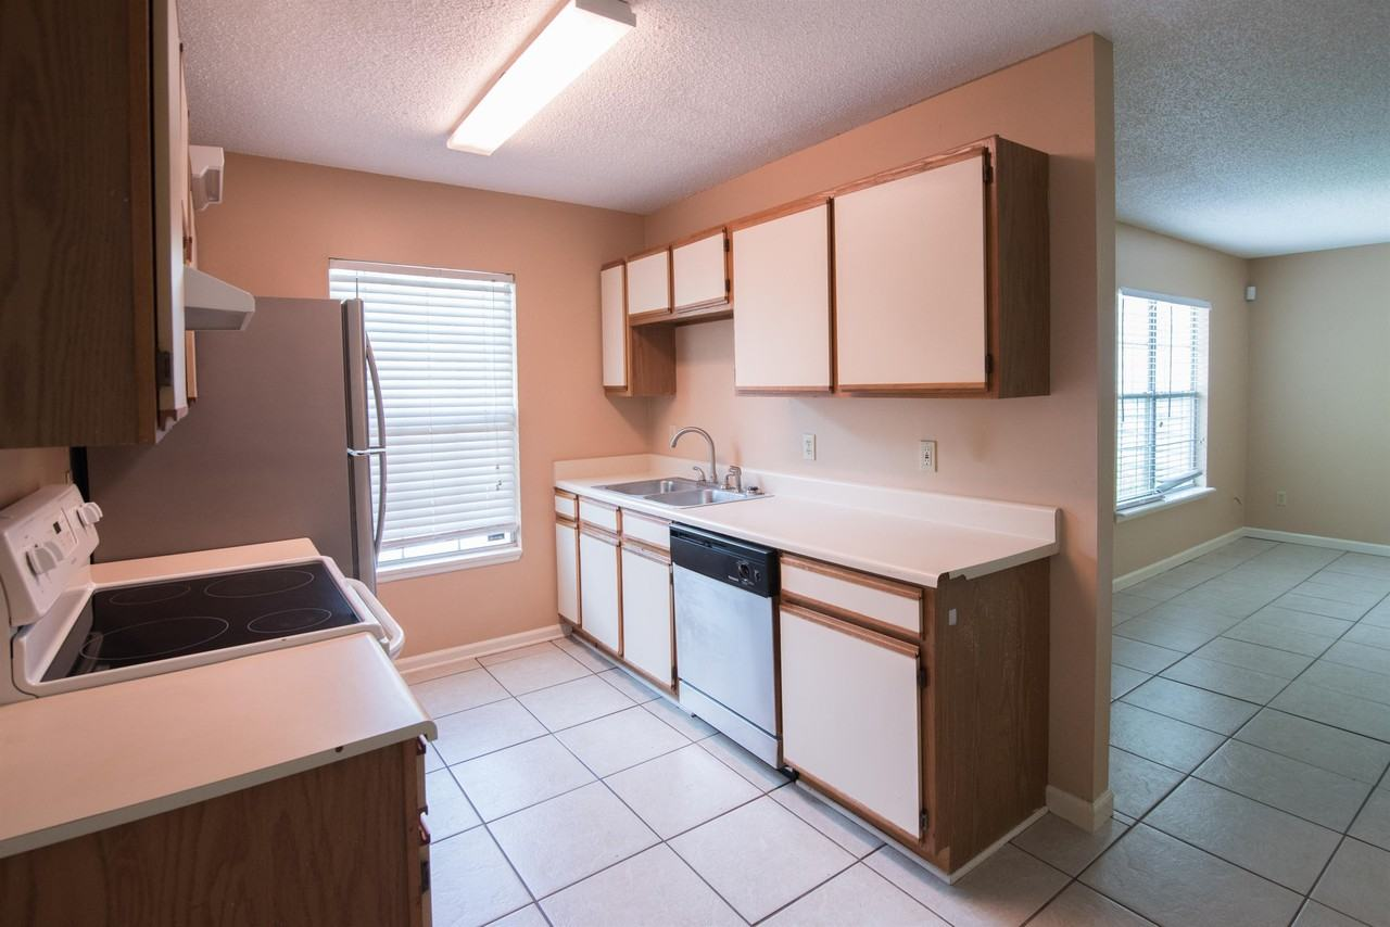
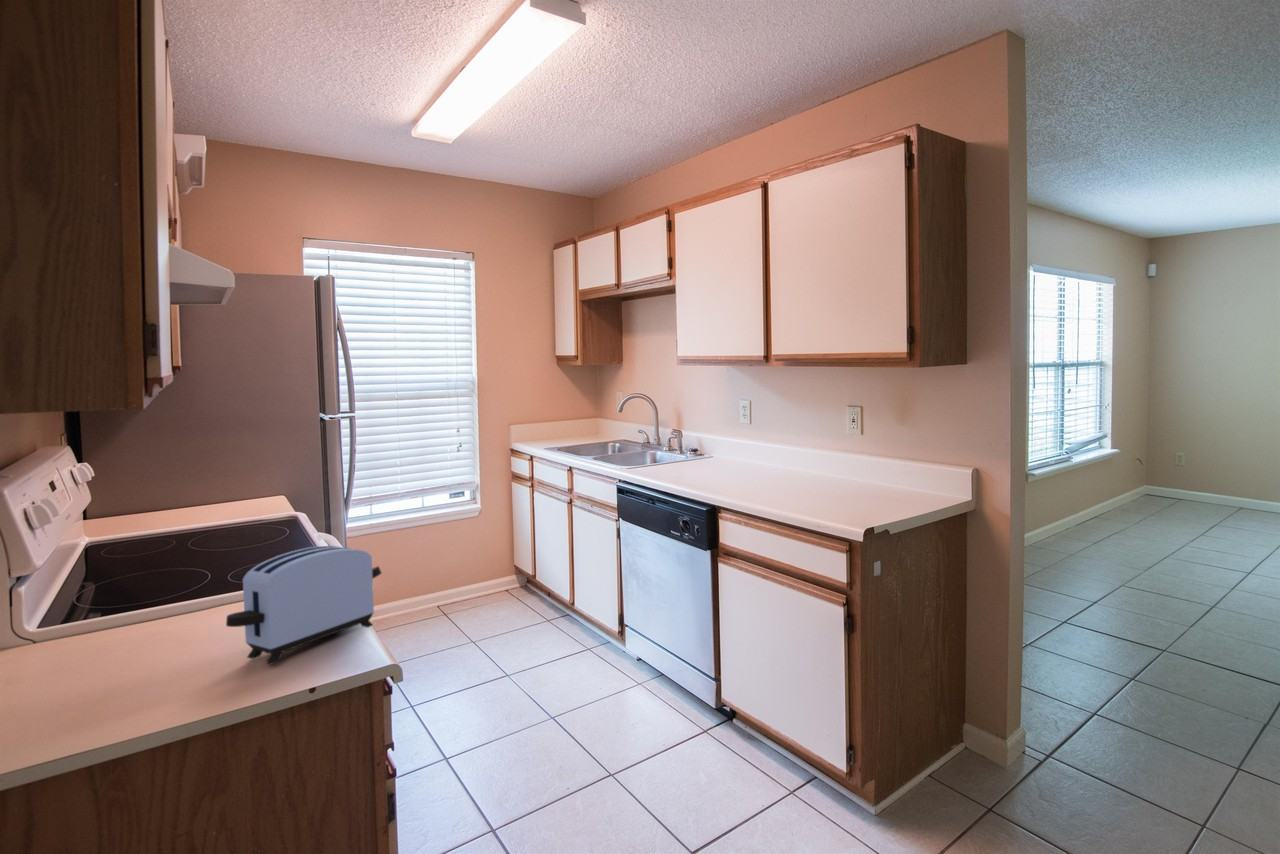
+ toaster (312, 596)
